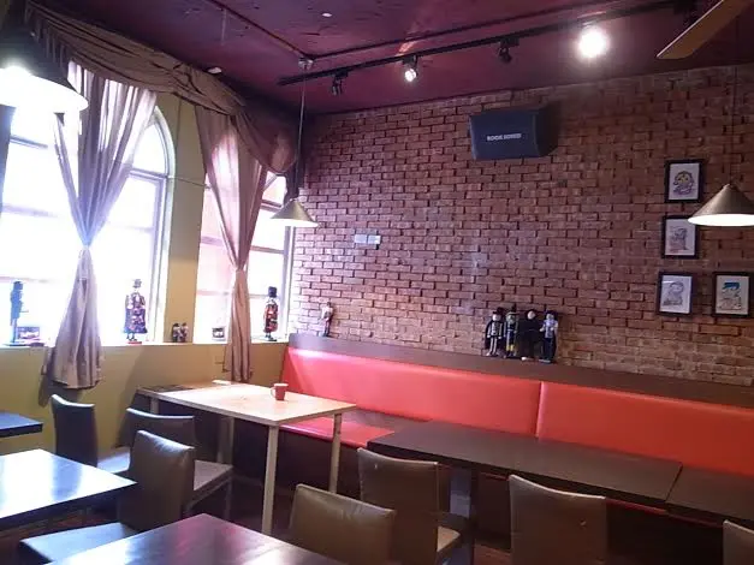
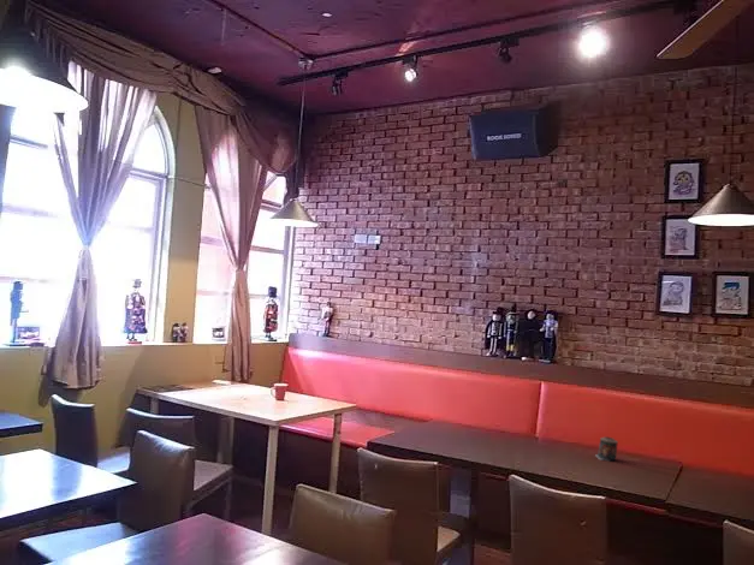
+ candle (605, 447)
